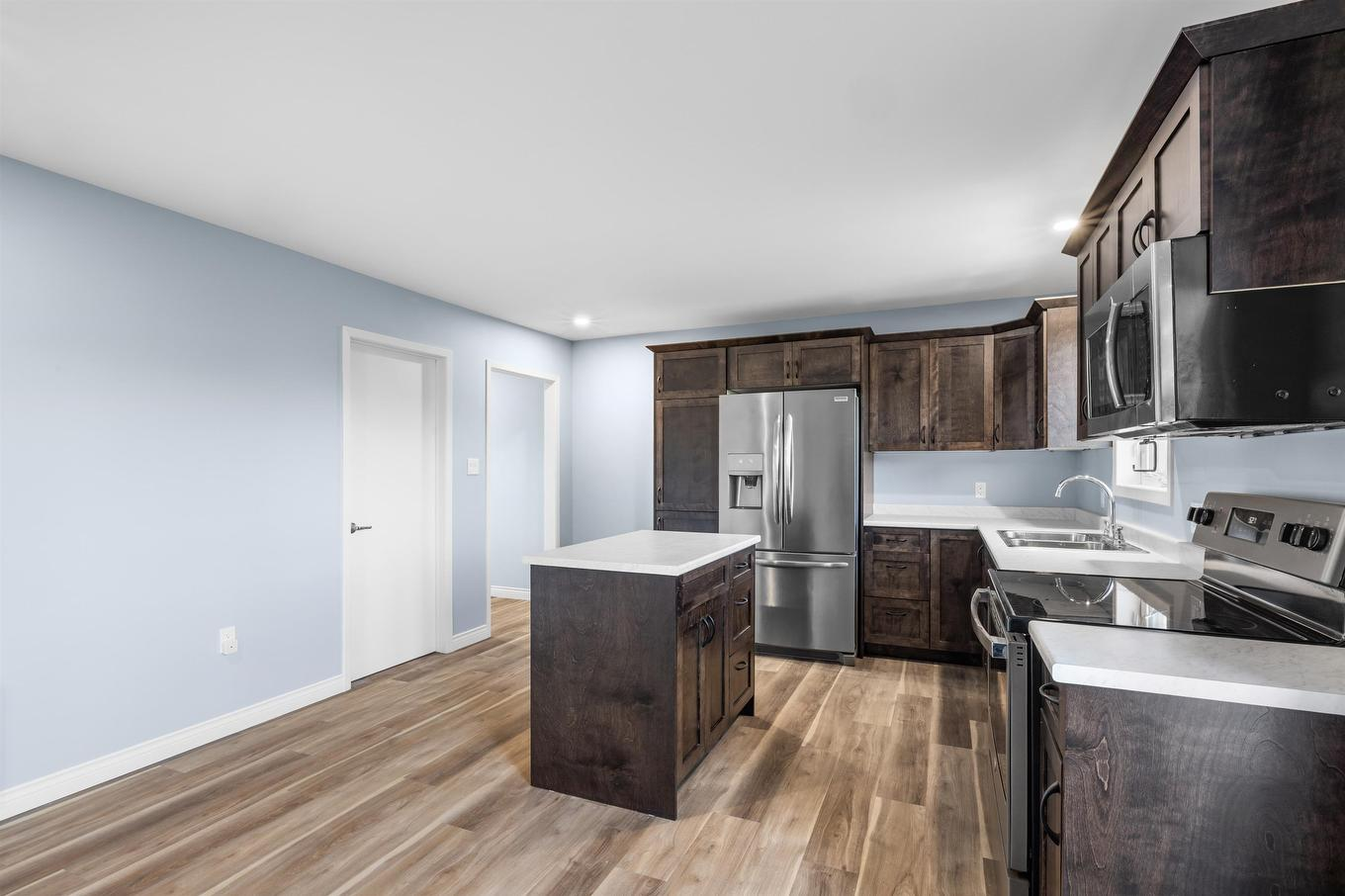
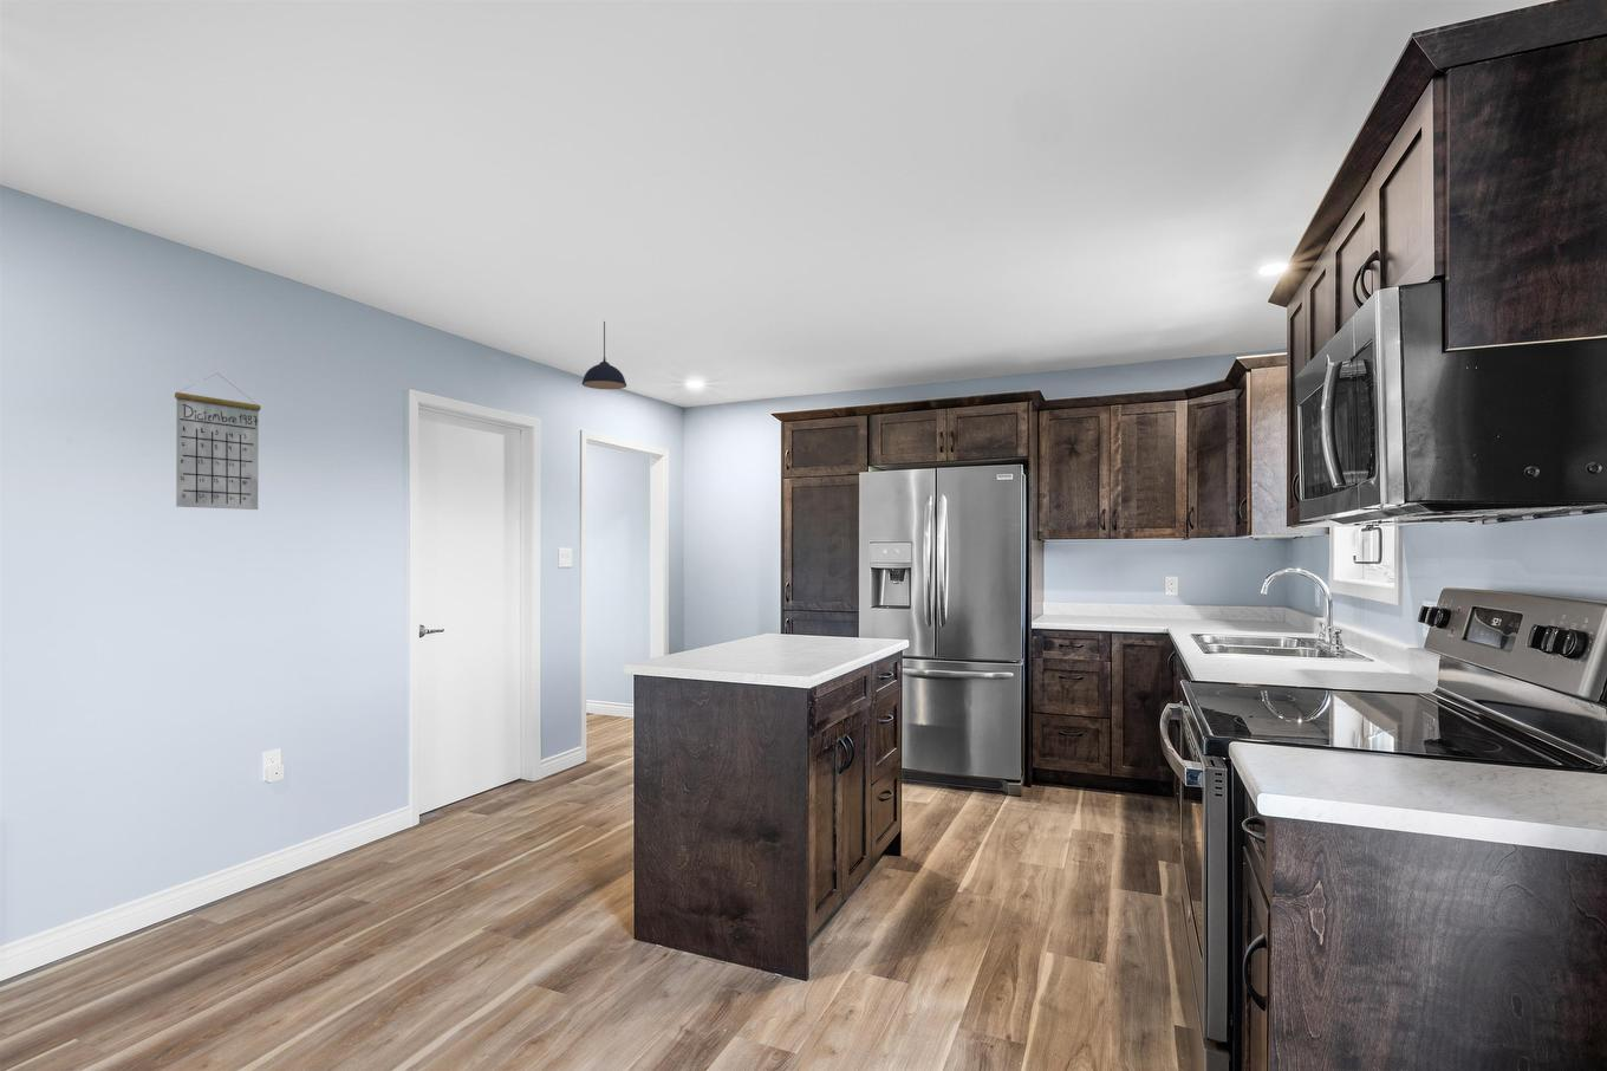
+ pendant light (603, 353)
+ calendar (219, 440)
